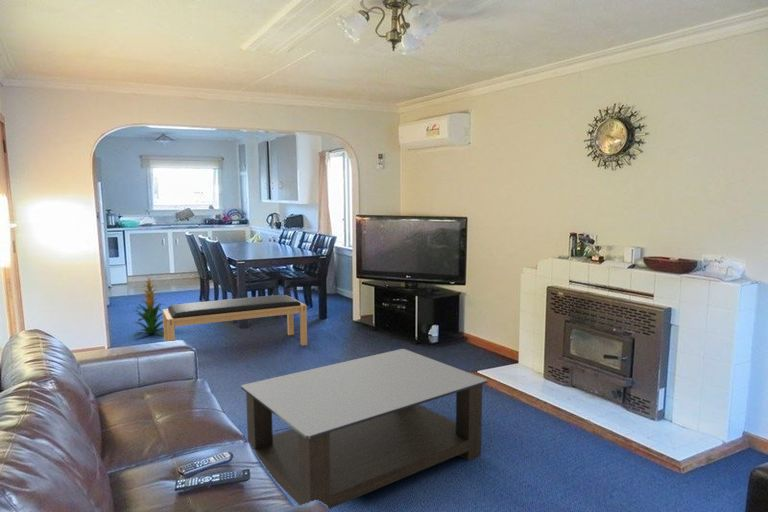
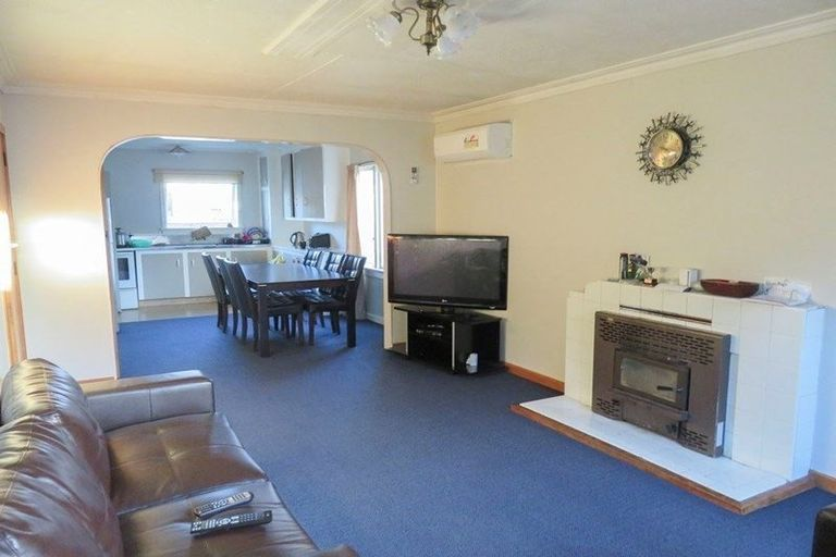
- indoor plant (149, 305)
- coffee table (366, 421)
- bench (236, 319)
